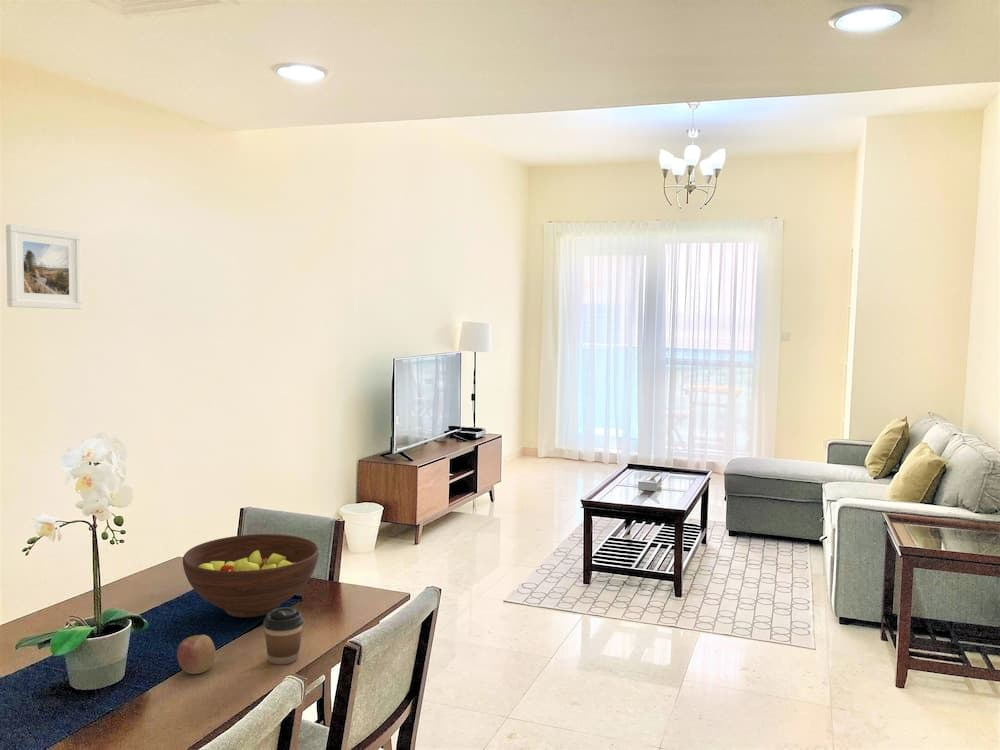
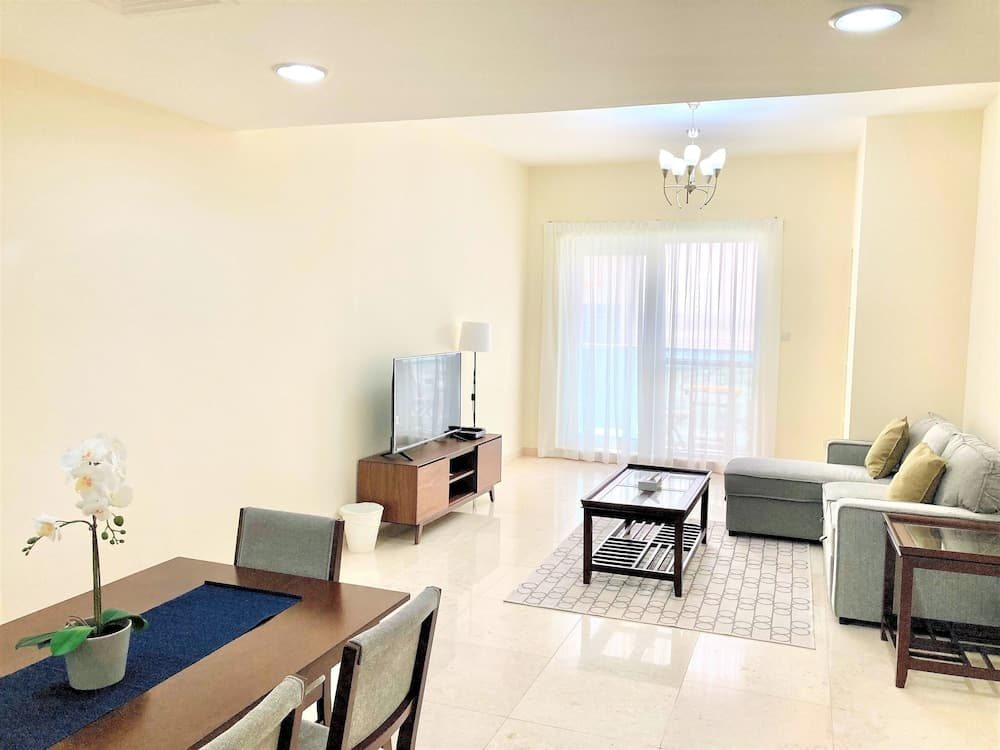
- fruit bowl (252, 580)
- apple (196, 653)
- coffee cup (283, 633)
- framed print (45, 268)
